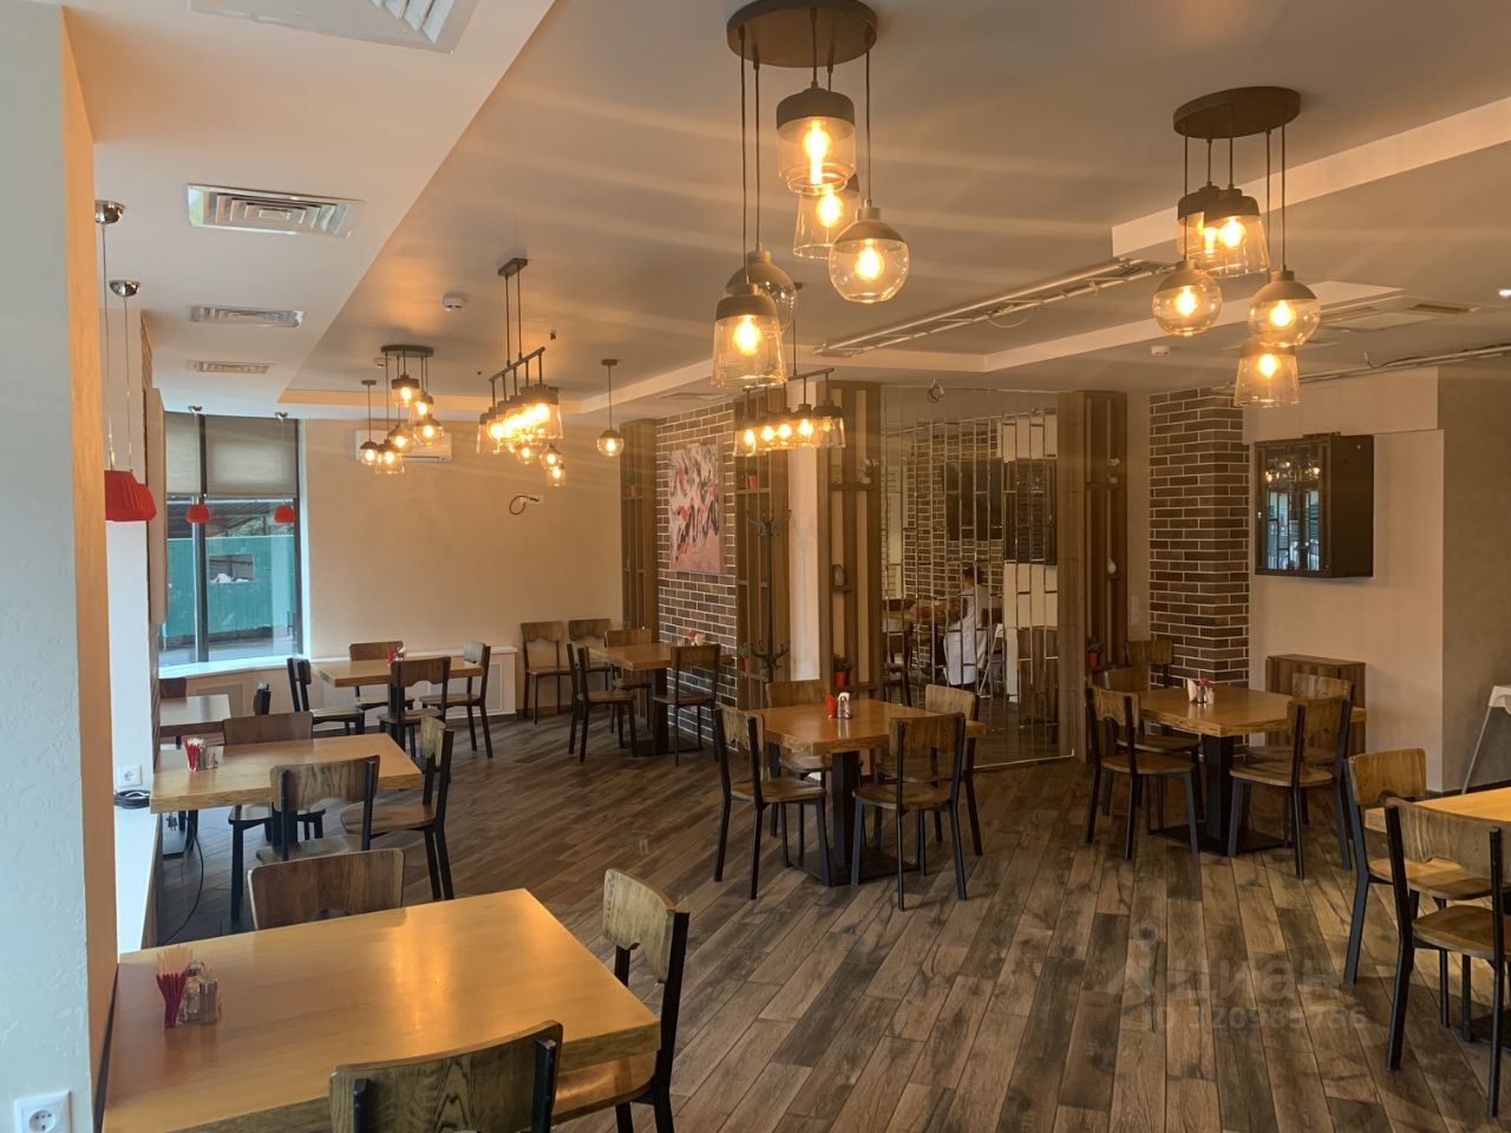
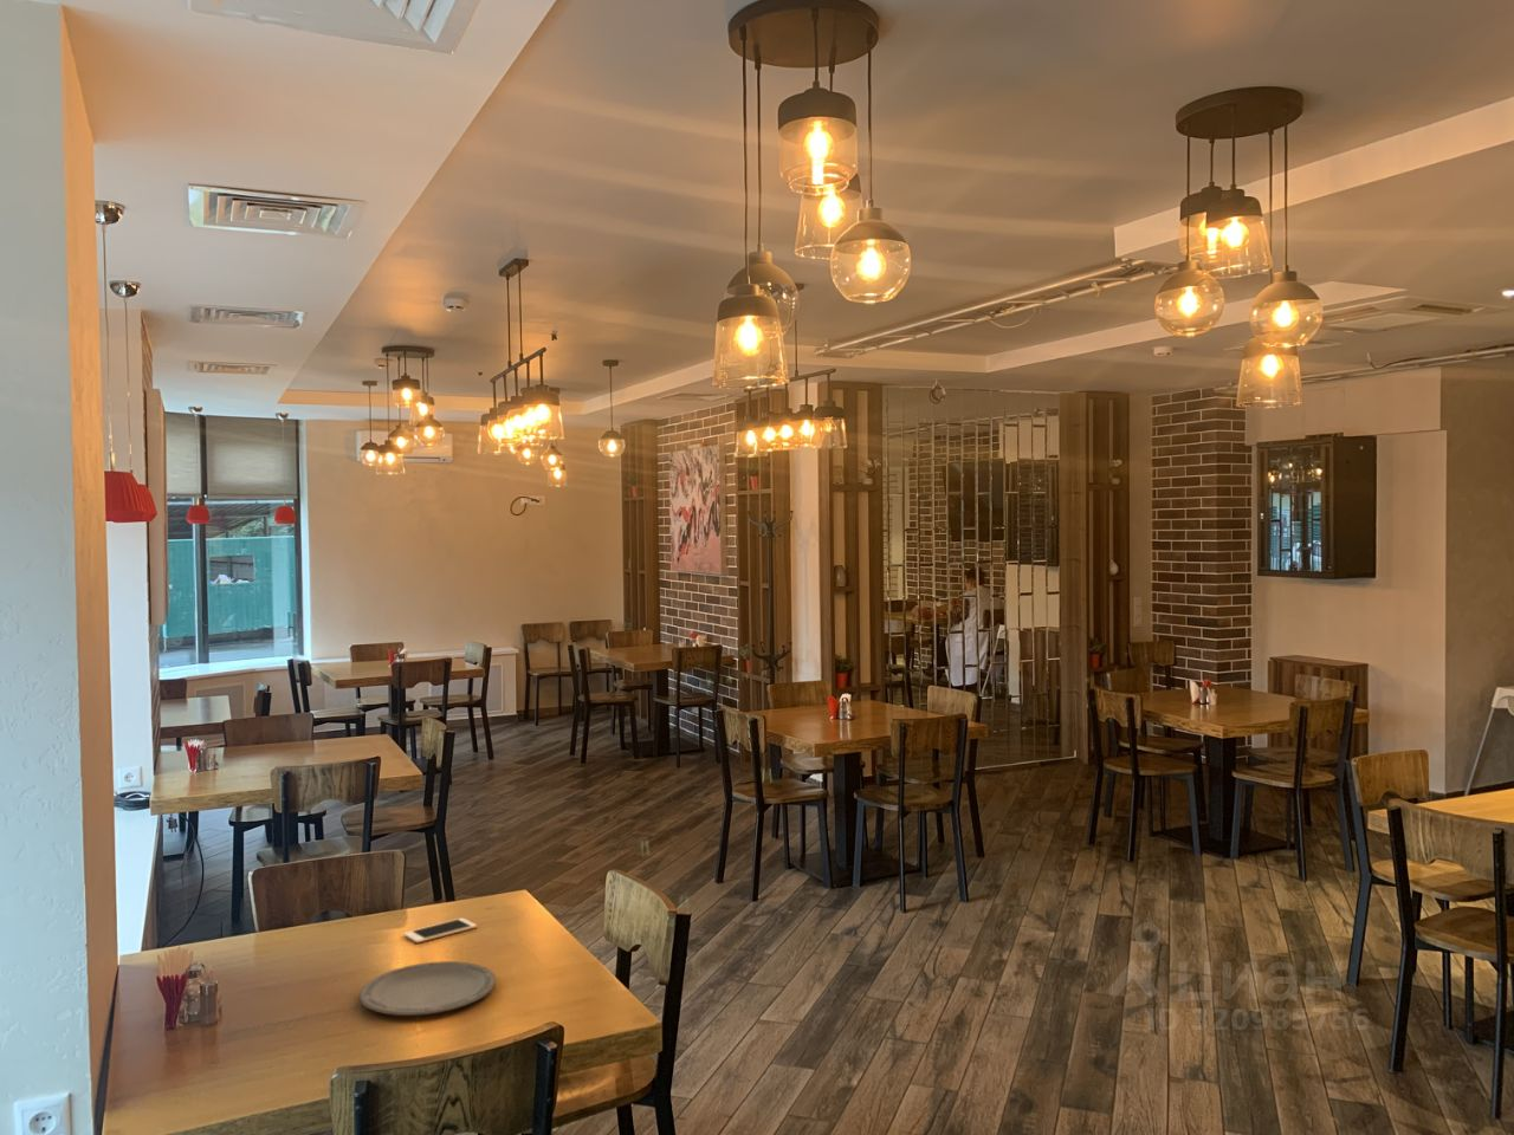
+ plate (428, 988)
+ cell phone (440, 929)
